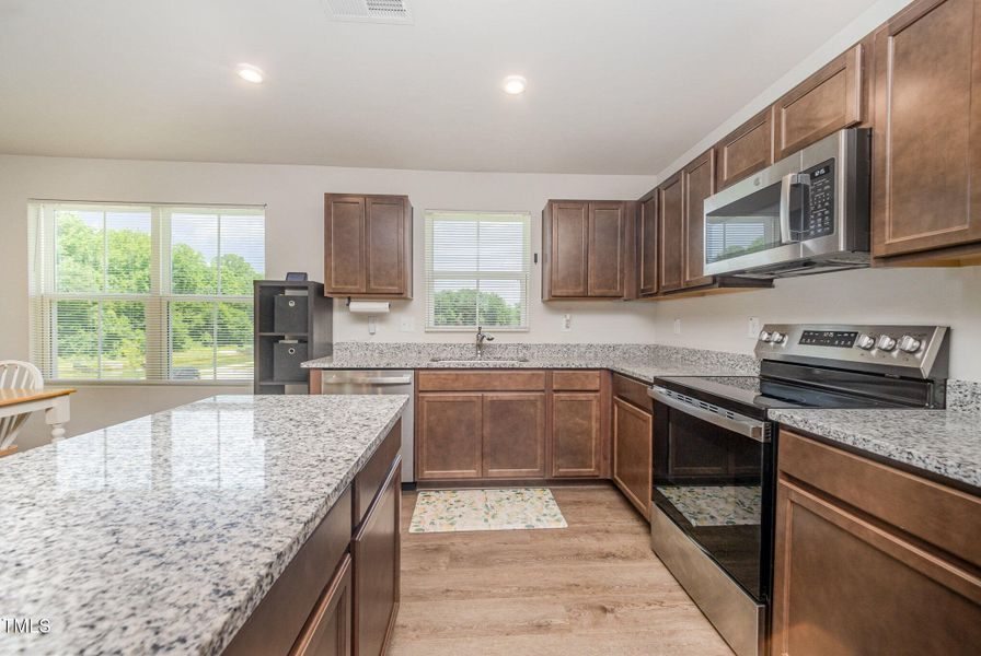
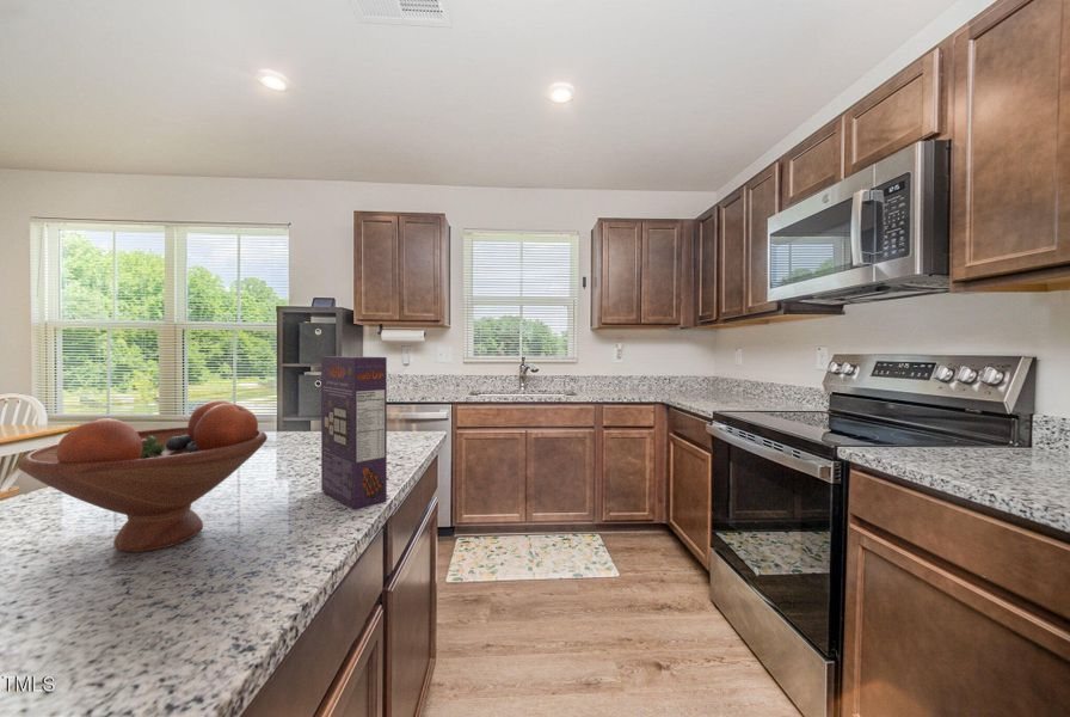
+ cereal box (352, 425)
+ fruit bowl (159, 471)
